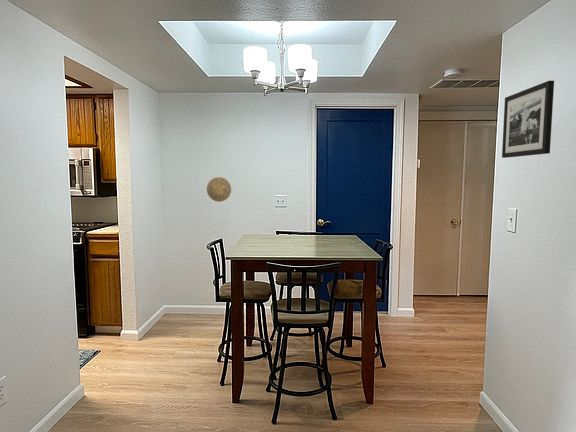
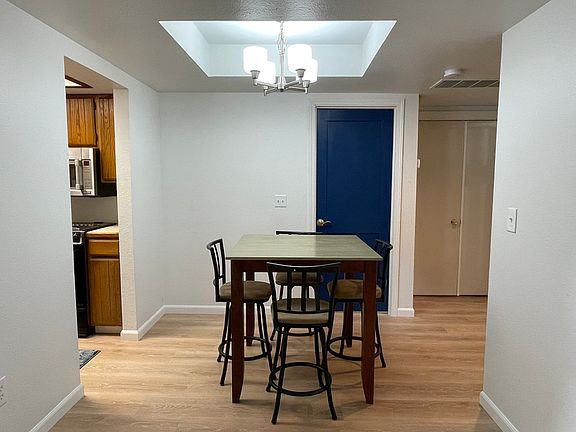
- decorative plate (218, 189)
- picture frame (525, 123)
